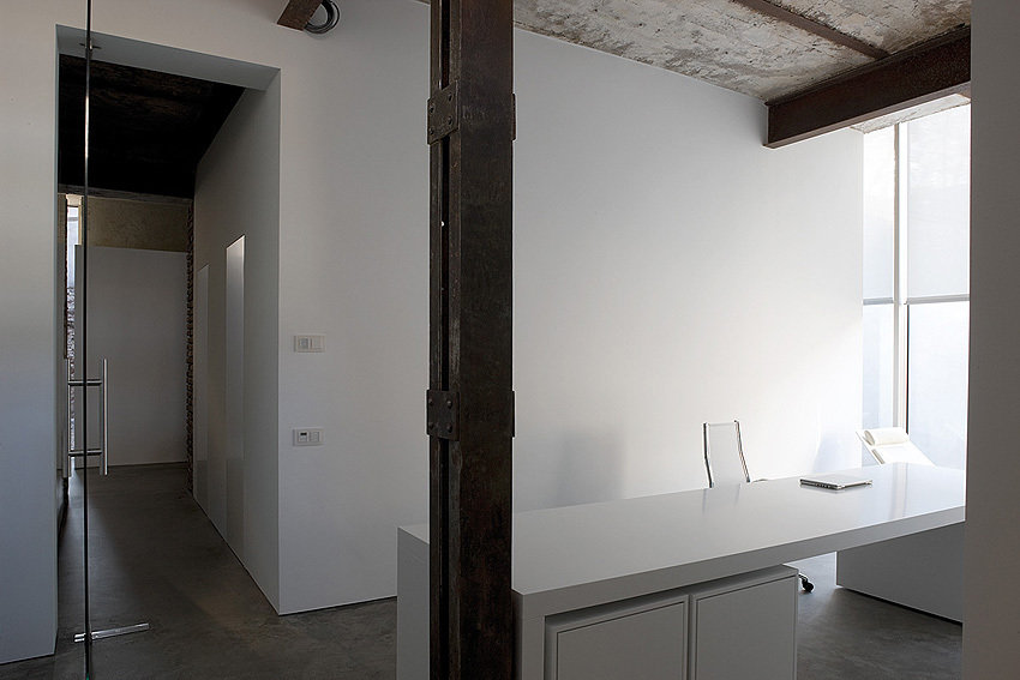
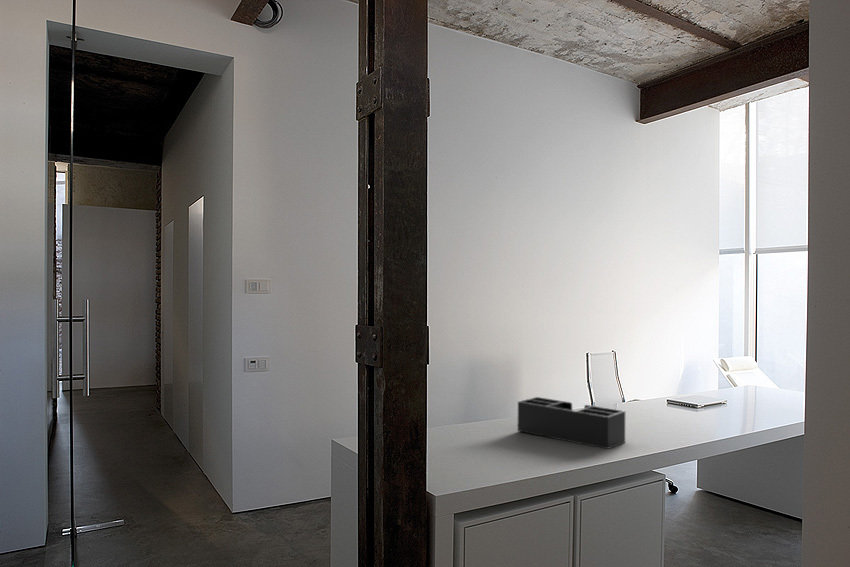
+ desk organizer (569, 421)
